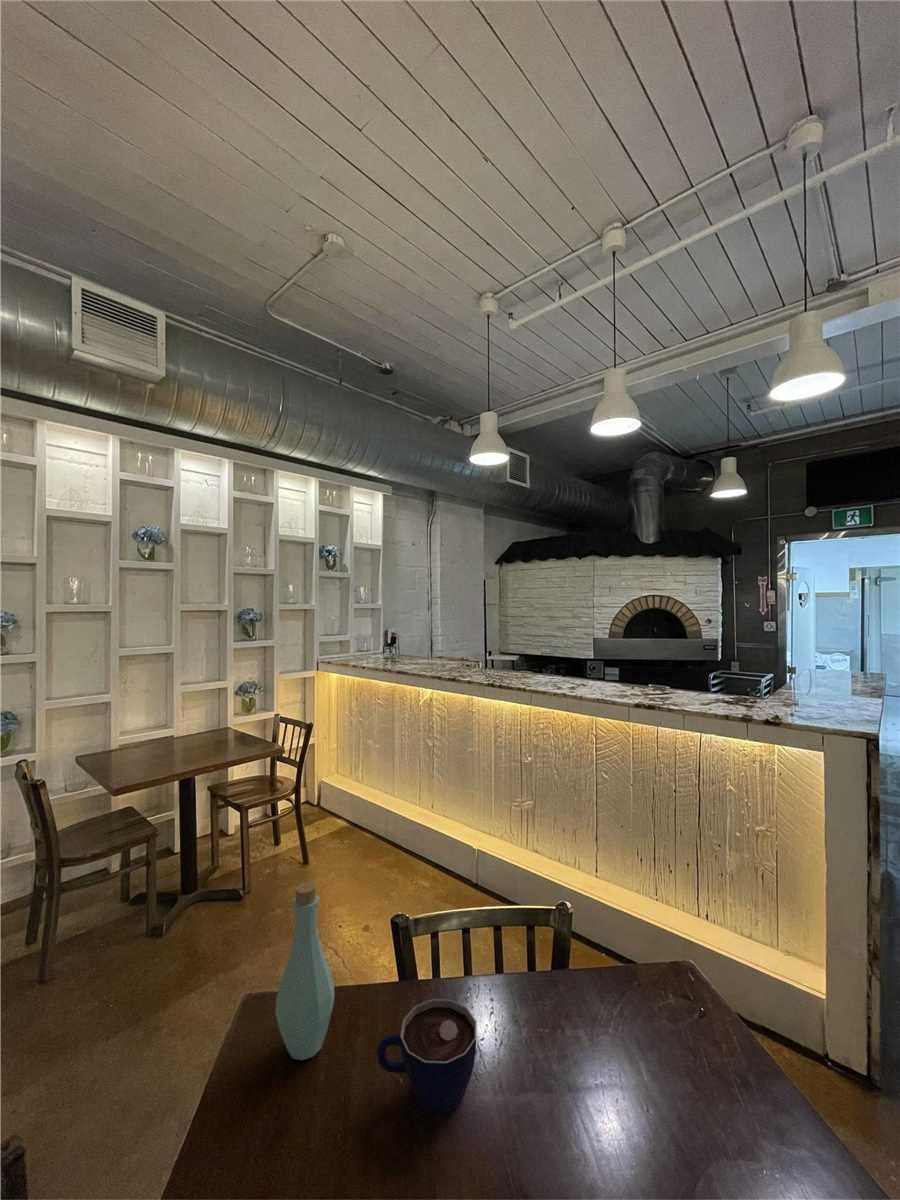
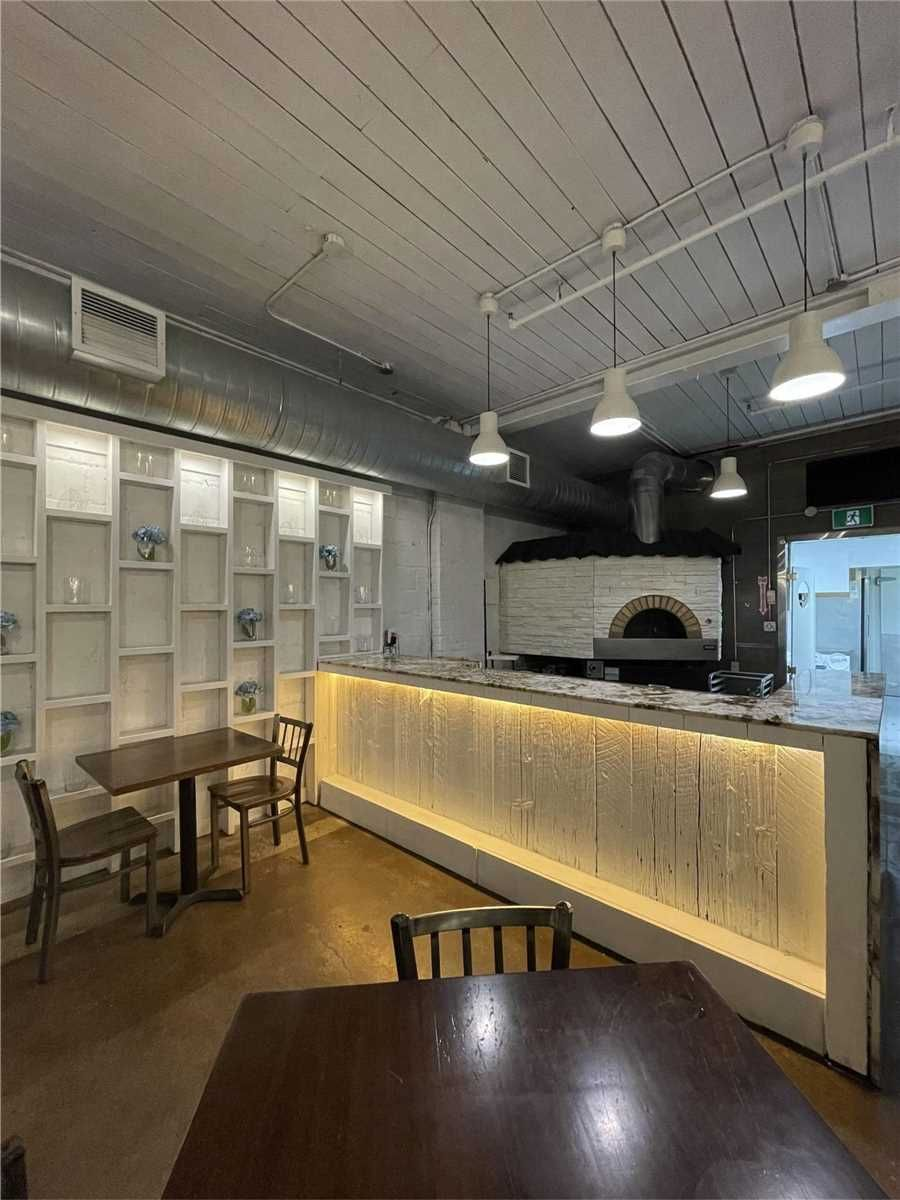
- bottle (305, 966)
- cup (426, 1057)
